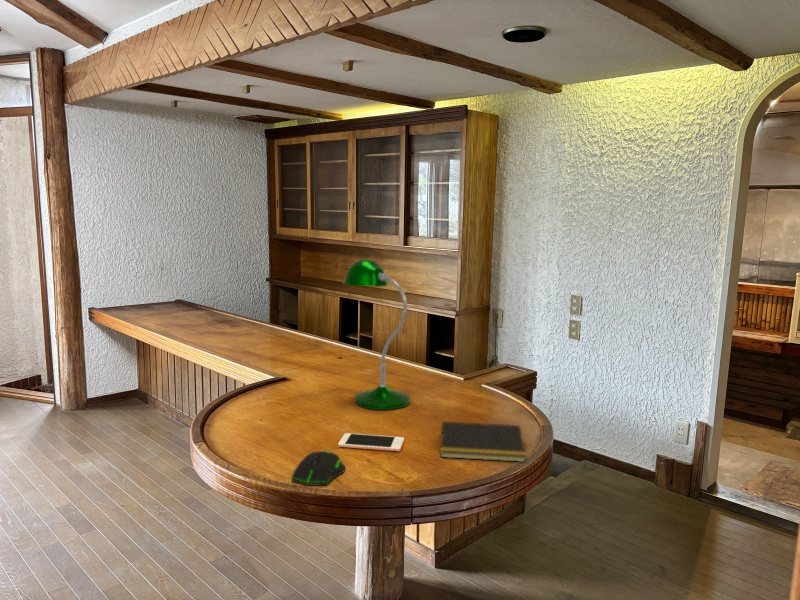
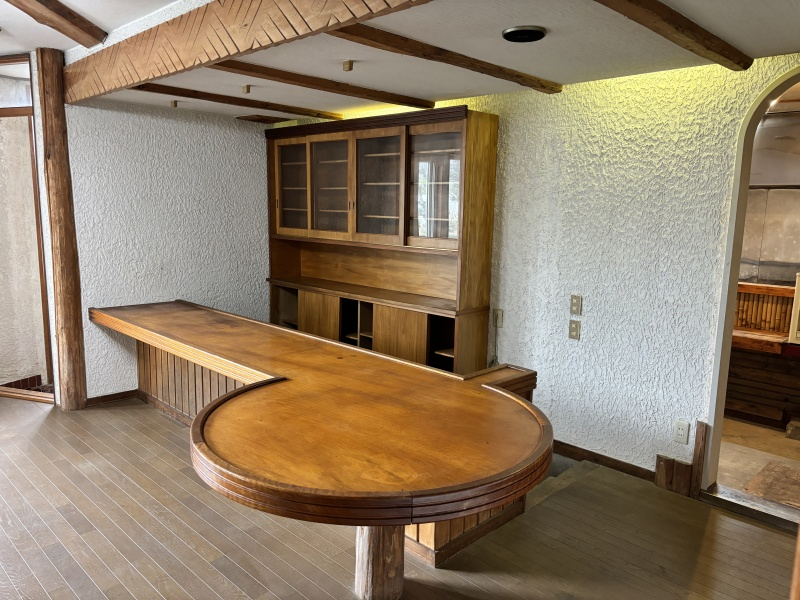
- cell phone (371, 442)
- computer mouse (321, 464)
- notepad (481, 440)
- desk lamp (389, 337)
